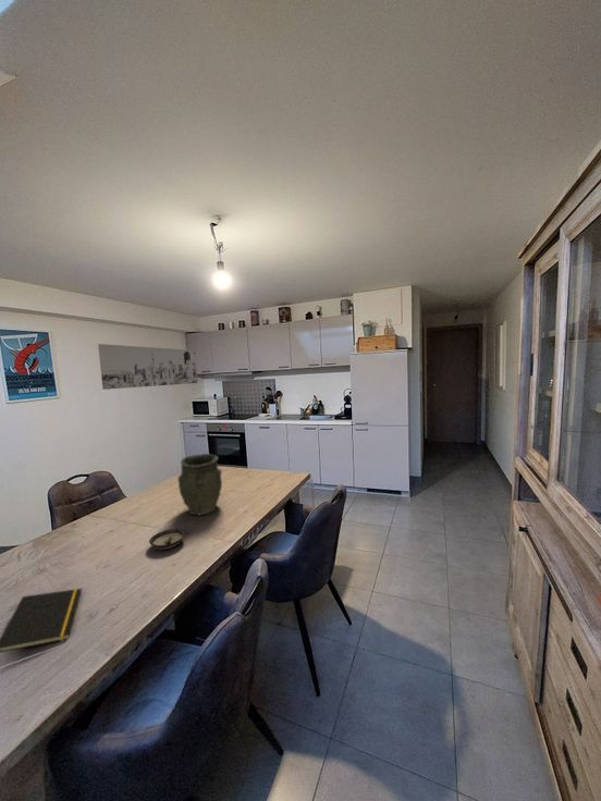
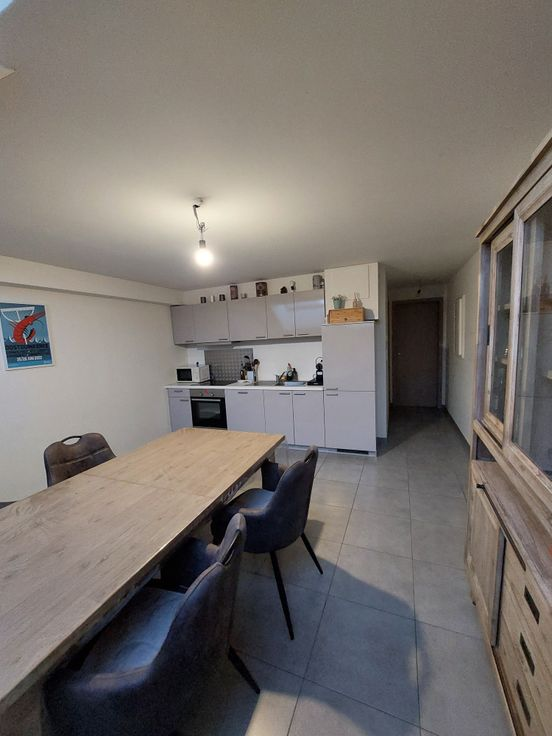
- saucer (168, 540)
- wall art (156, 367)
- vase (200, 483)
- notepad (44, 616)
